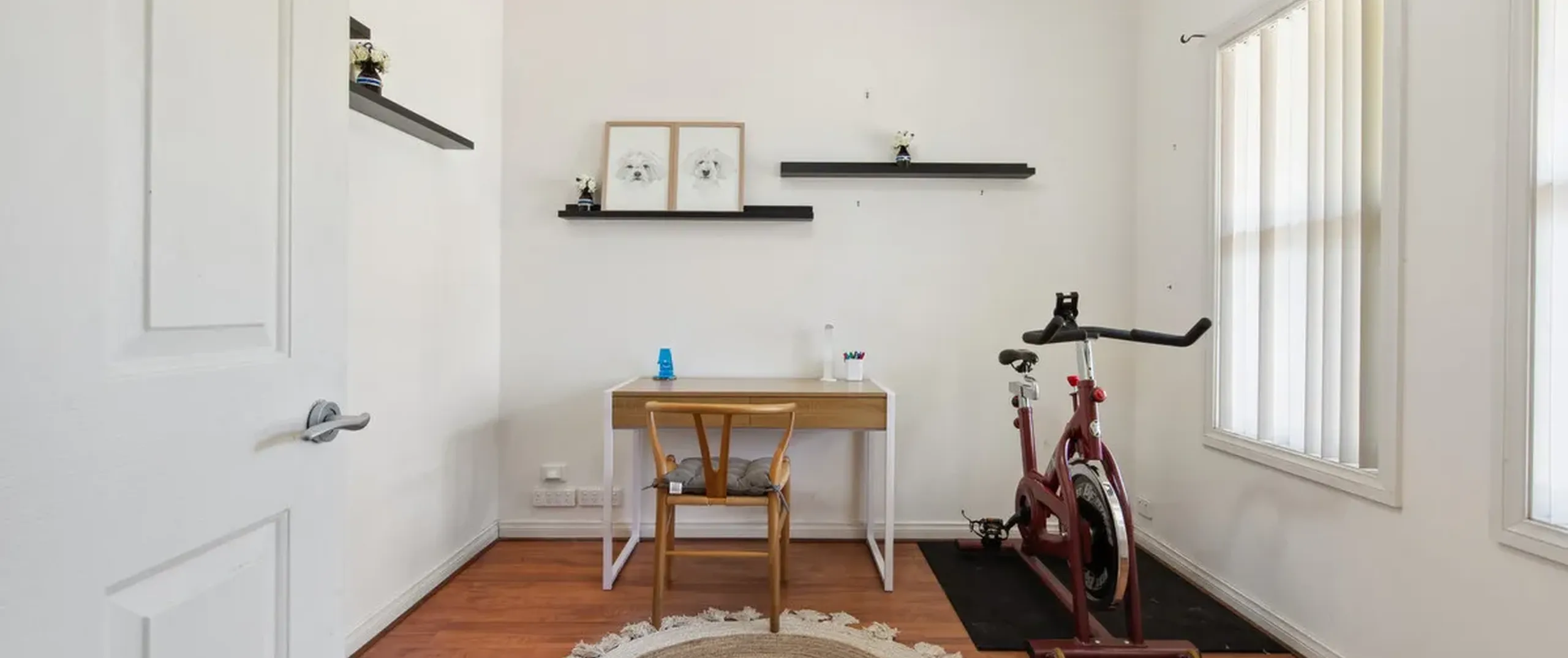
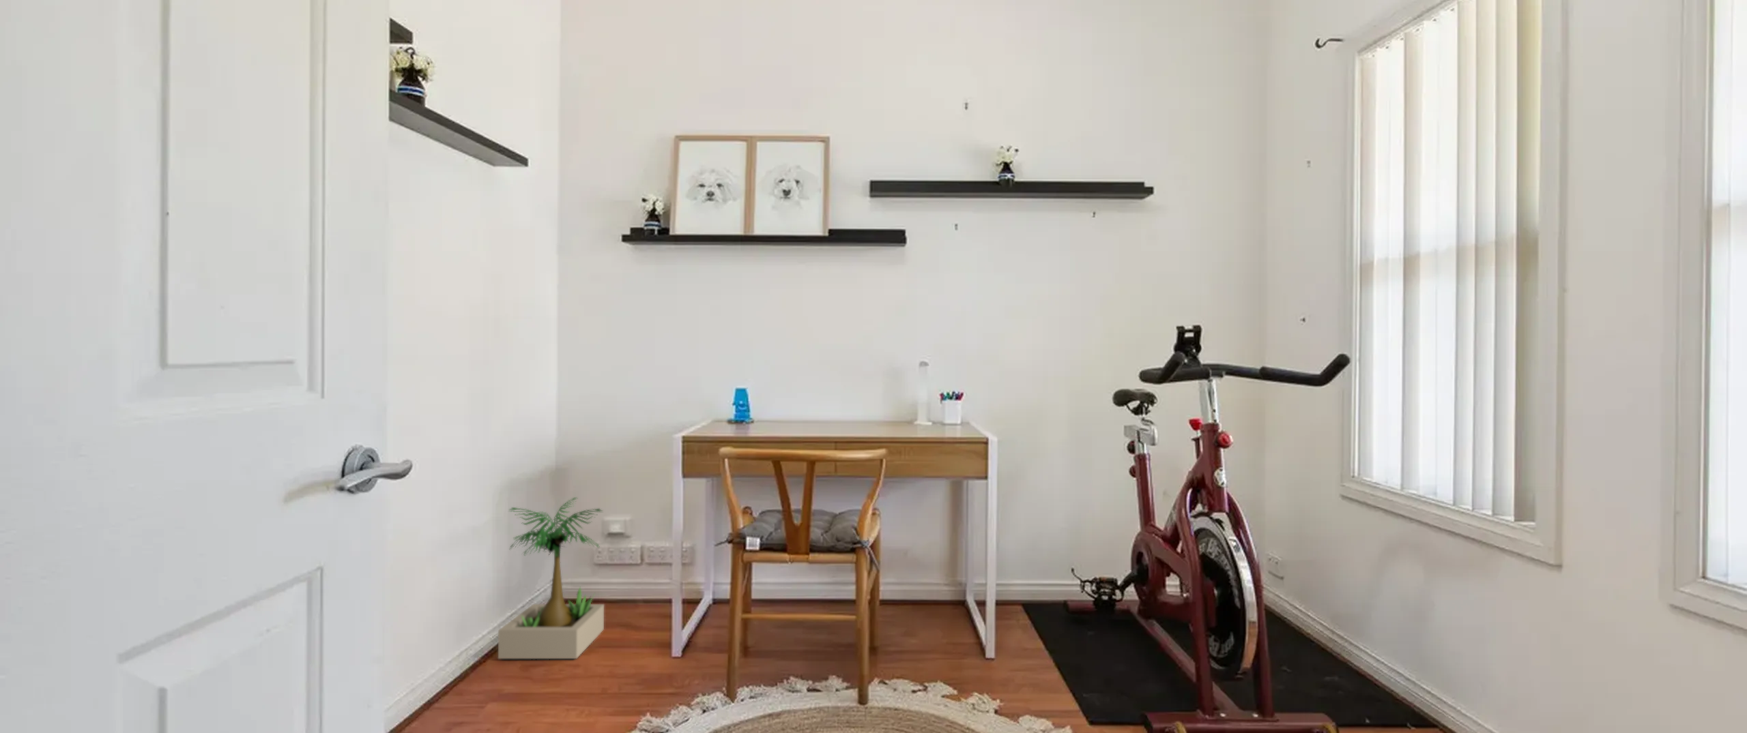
+ potted plant (560, 570)
